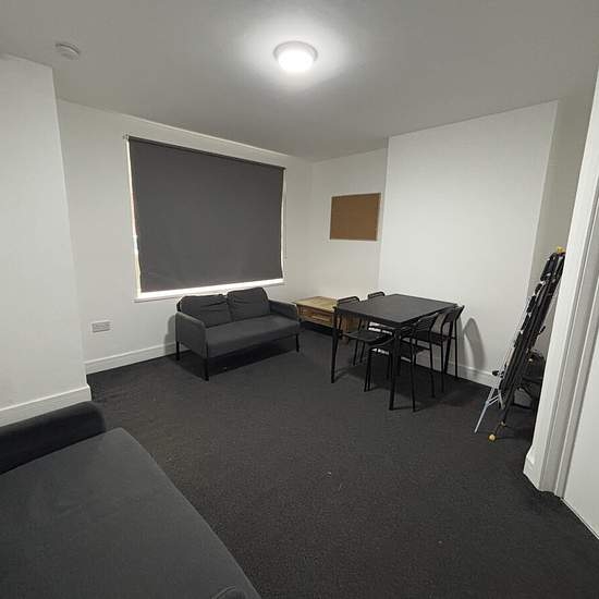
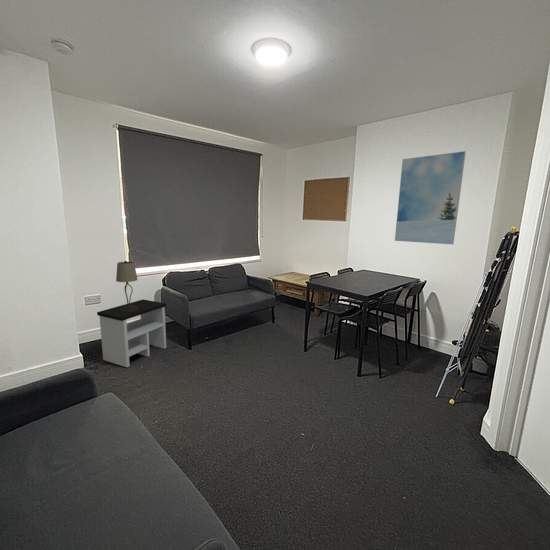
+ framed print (427, 200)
+ table lamp (126, 285)
+ side table (135, 330)
